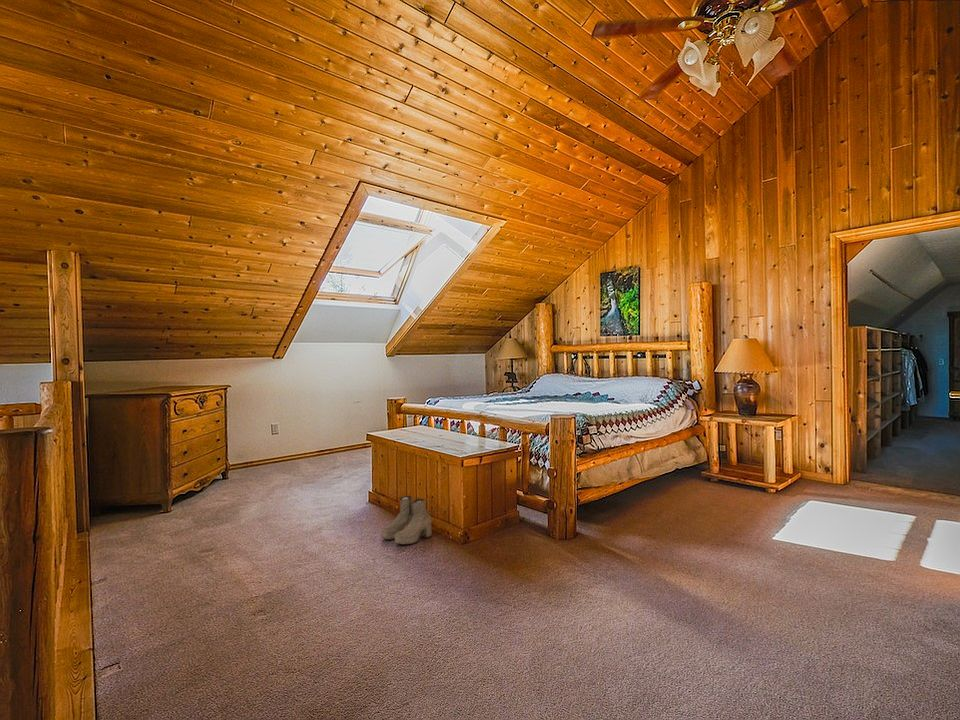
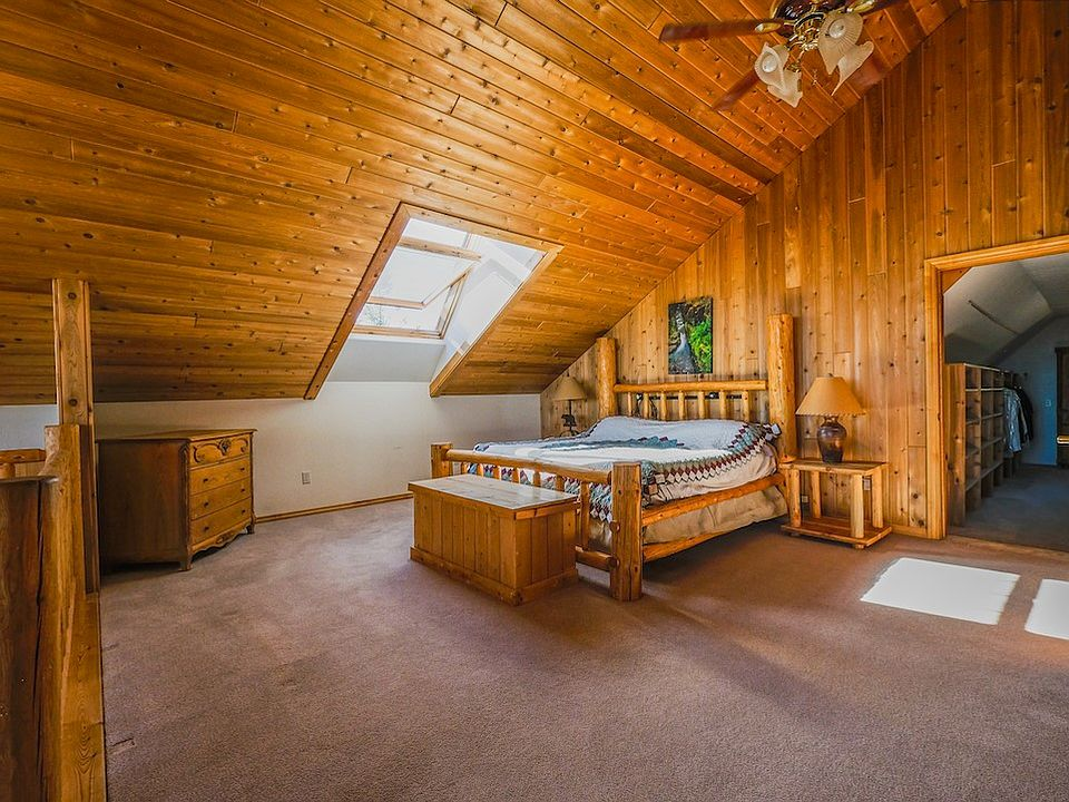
- boots (406, 518)
